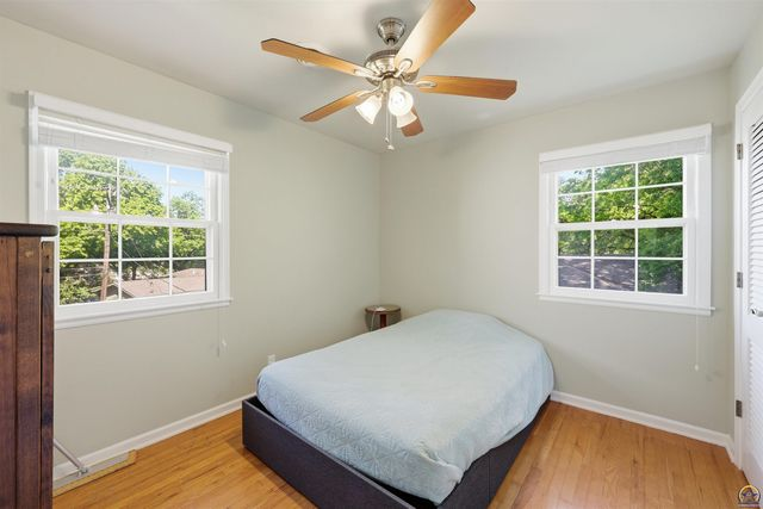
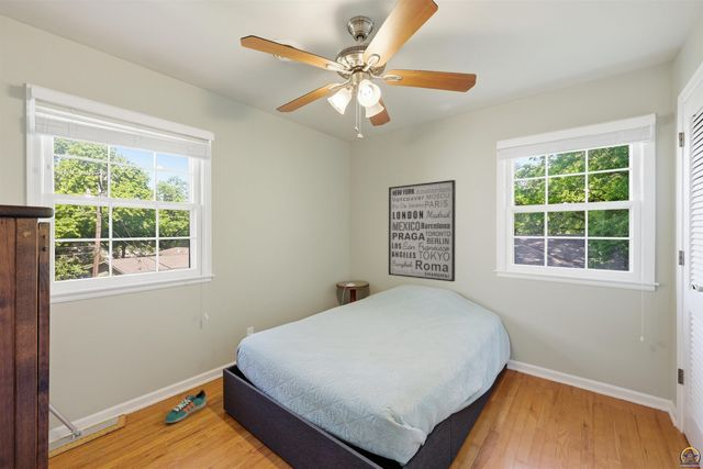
+ wall art (419, 231)
+ sneaker (186, 404)
